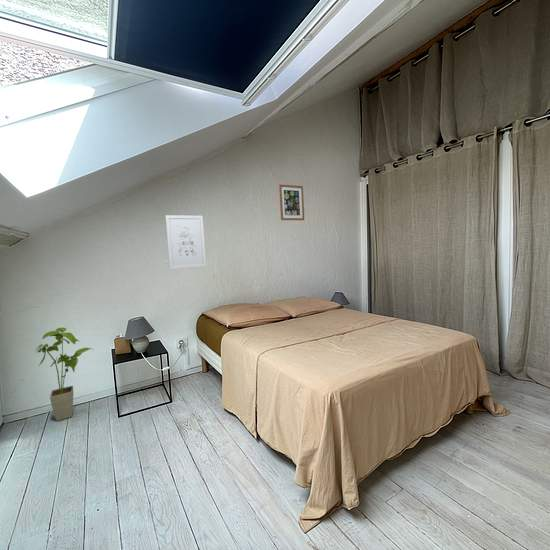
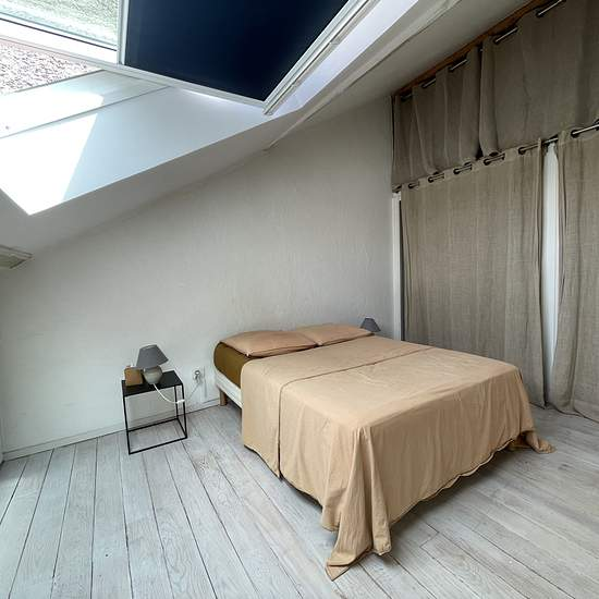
- house plant (67, 371)
- wall art (292, 202)
- wall art (186, 242)
